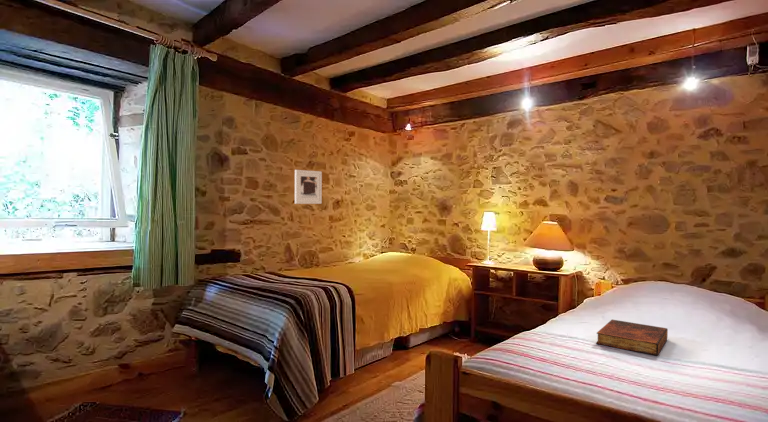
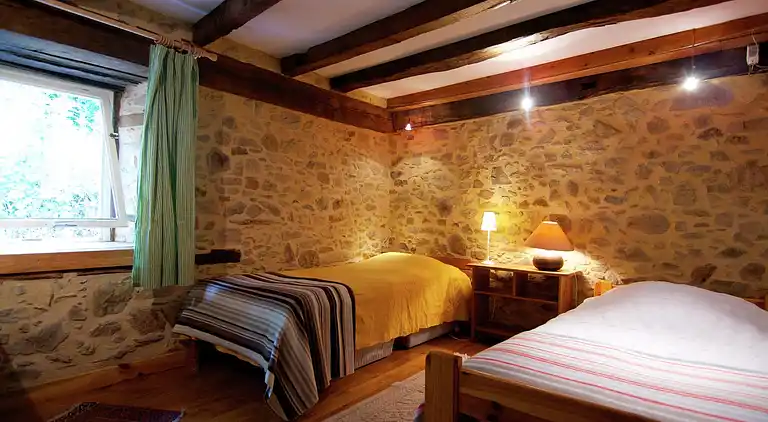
- book (632, 335)
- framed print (308, 187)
